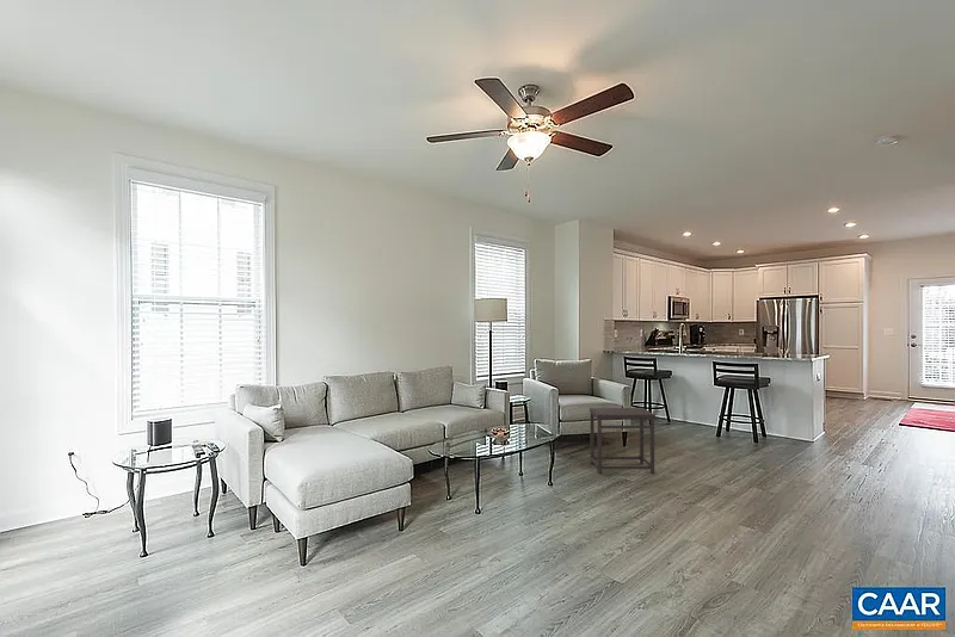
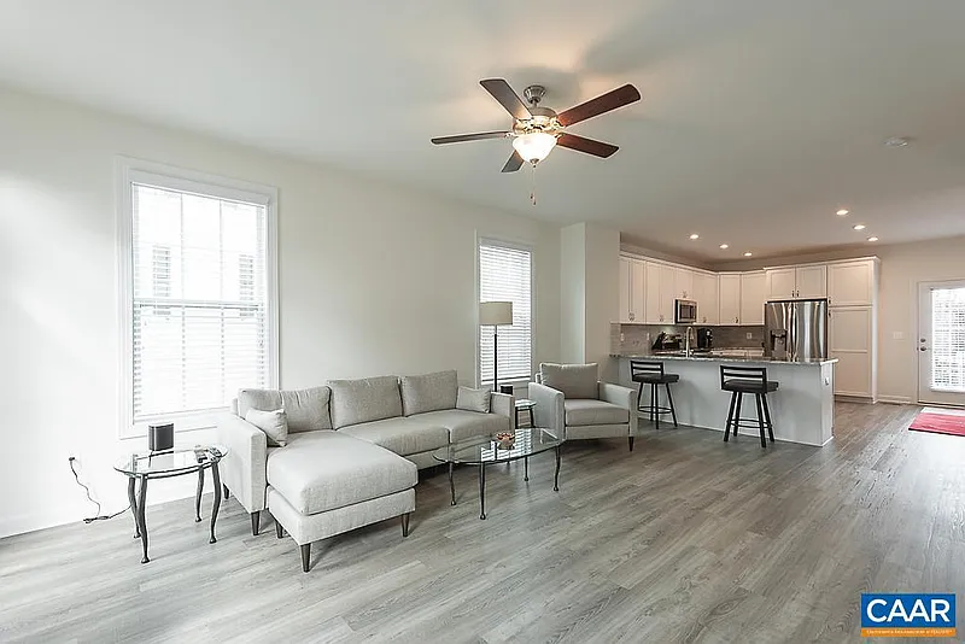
- side table (621, 427)
